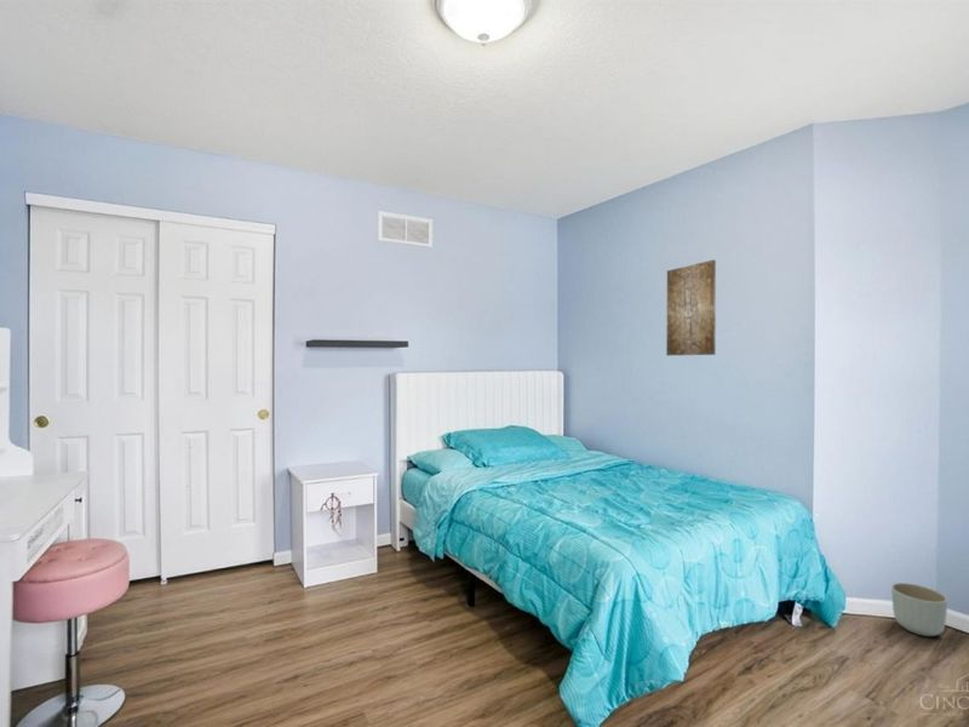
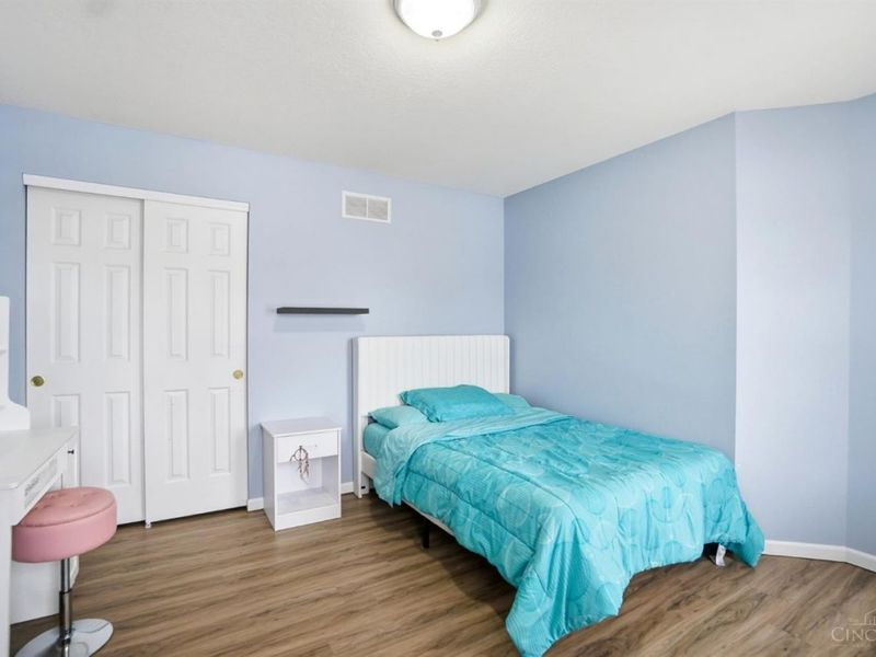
- wall art (689, 310)
- planter (918, 611)
